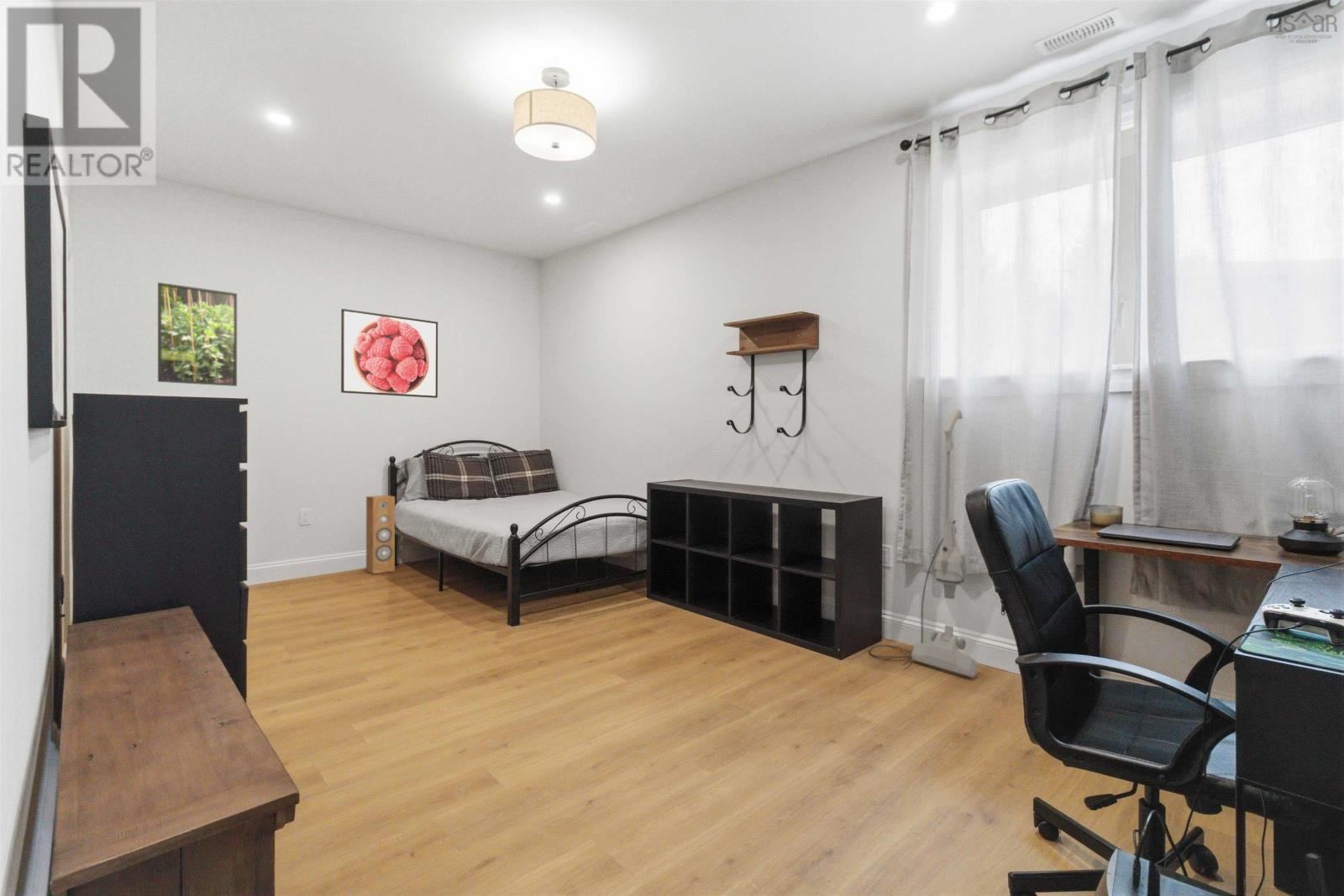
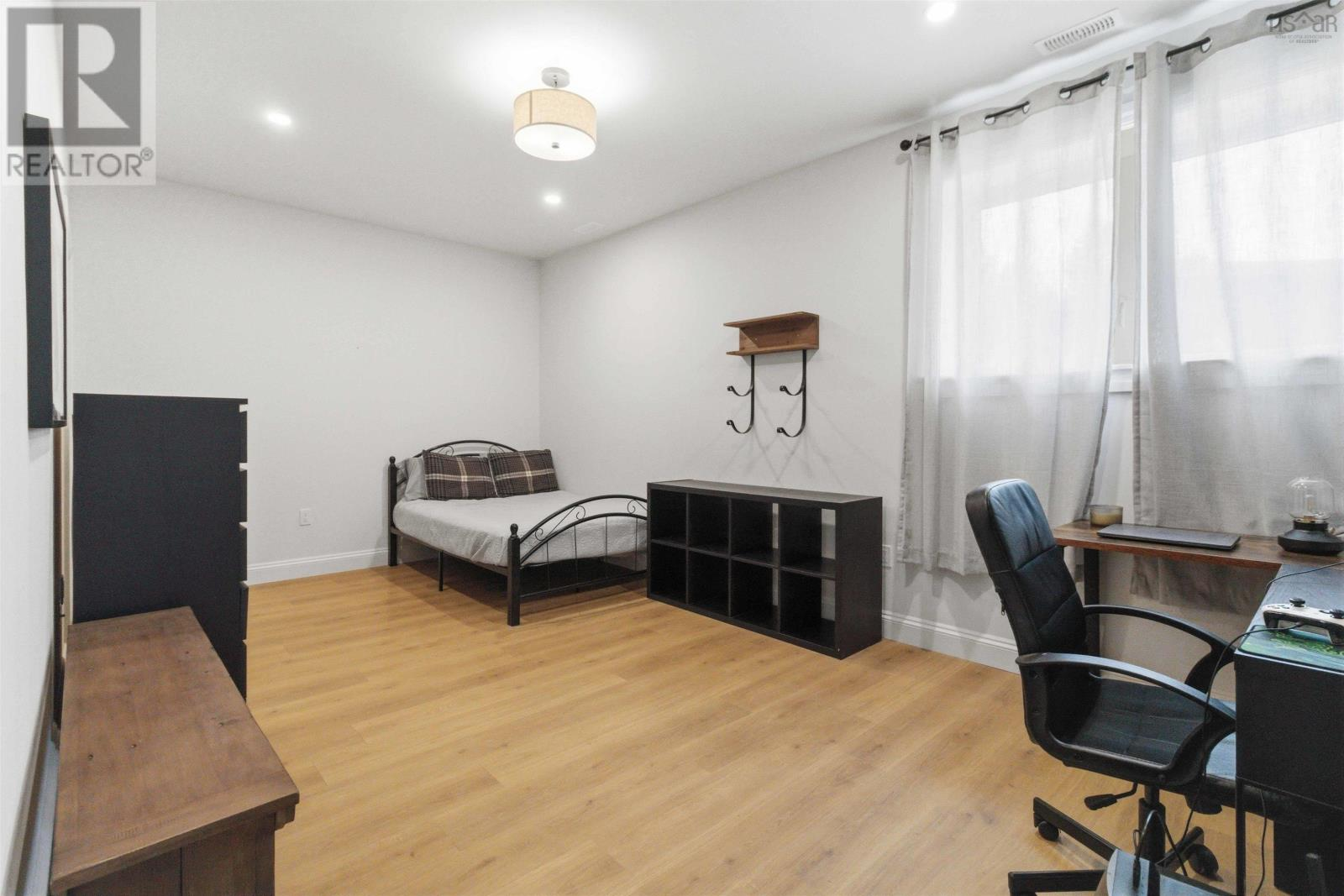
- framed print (198, 336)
- speaker (381, 533)
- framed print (391, 355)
- vacuum cleaner (938, 546)
